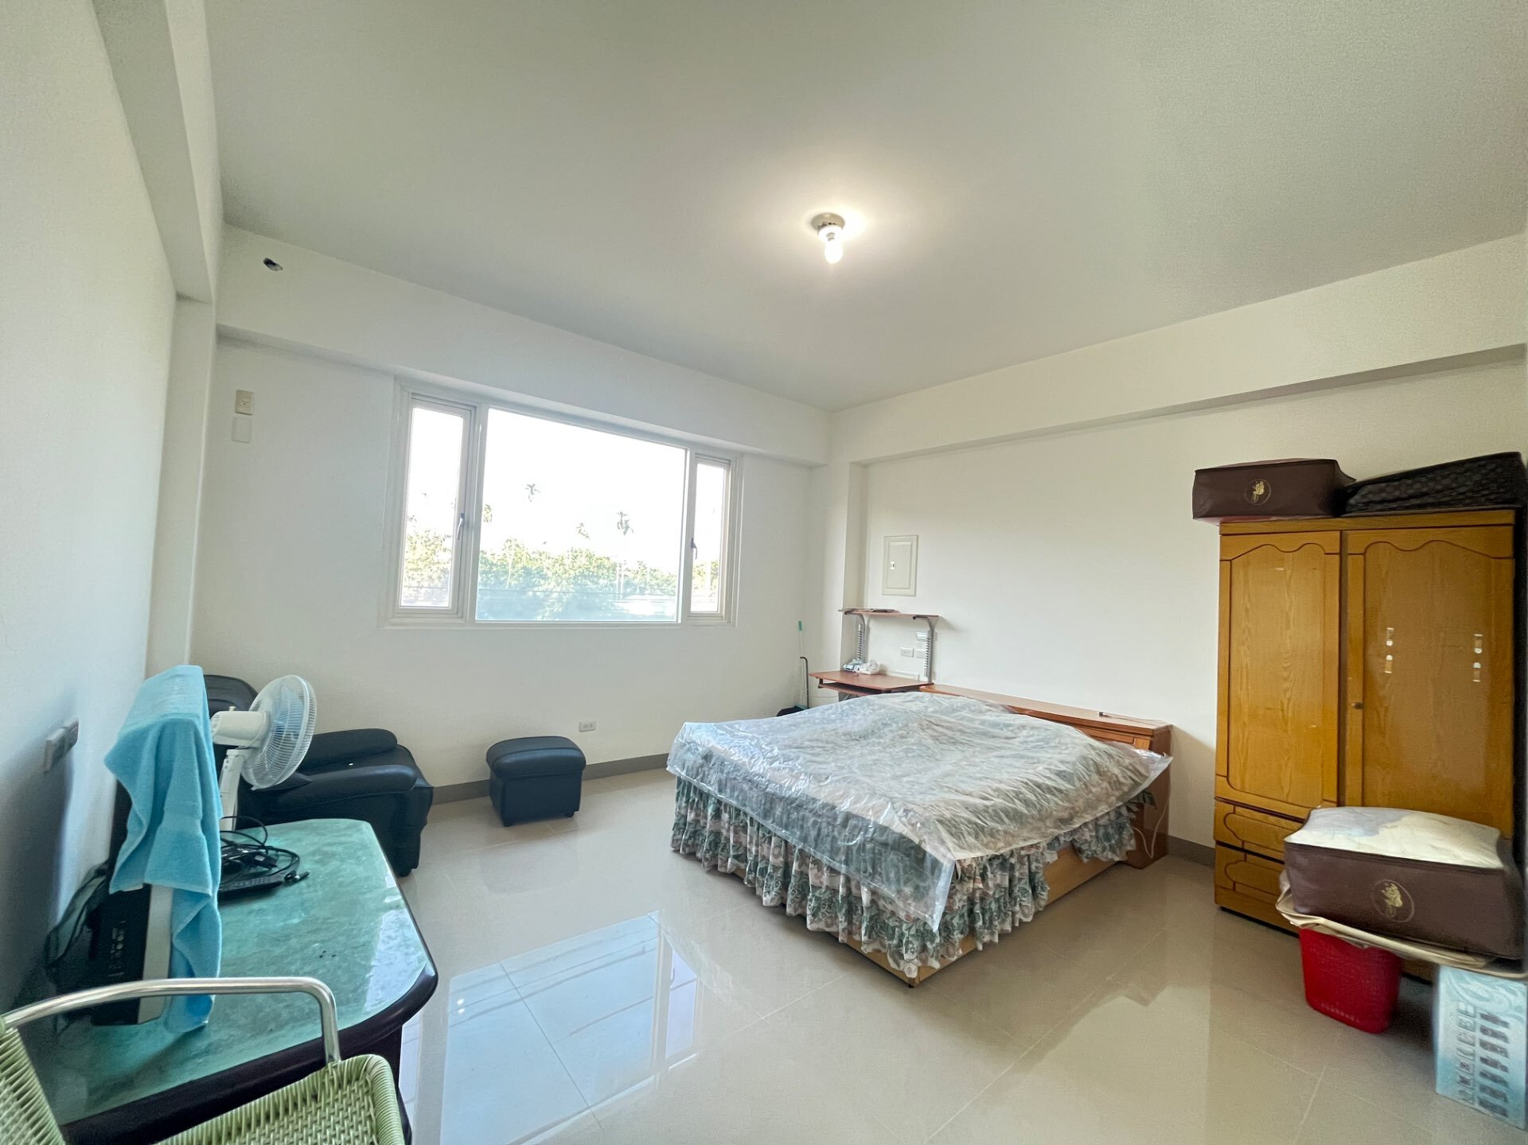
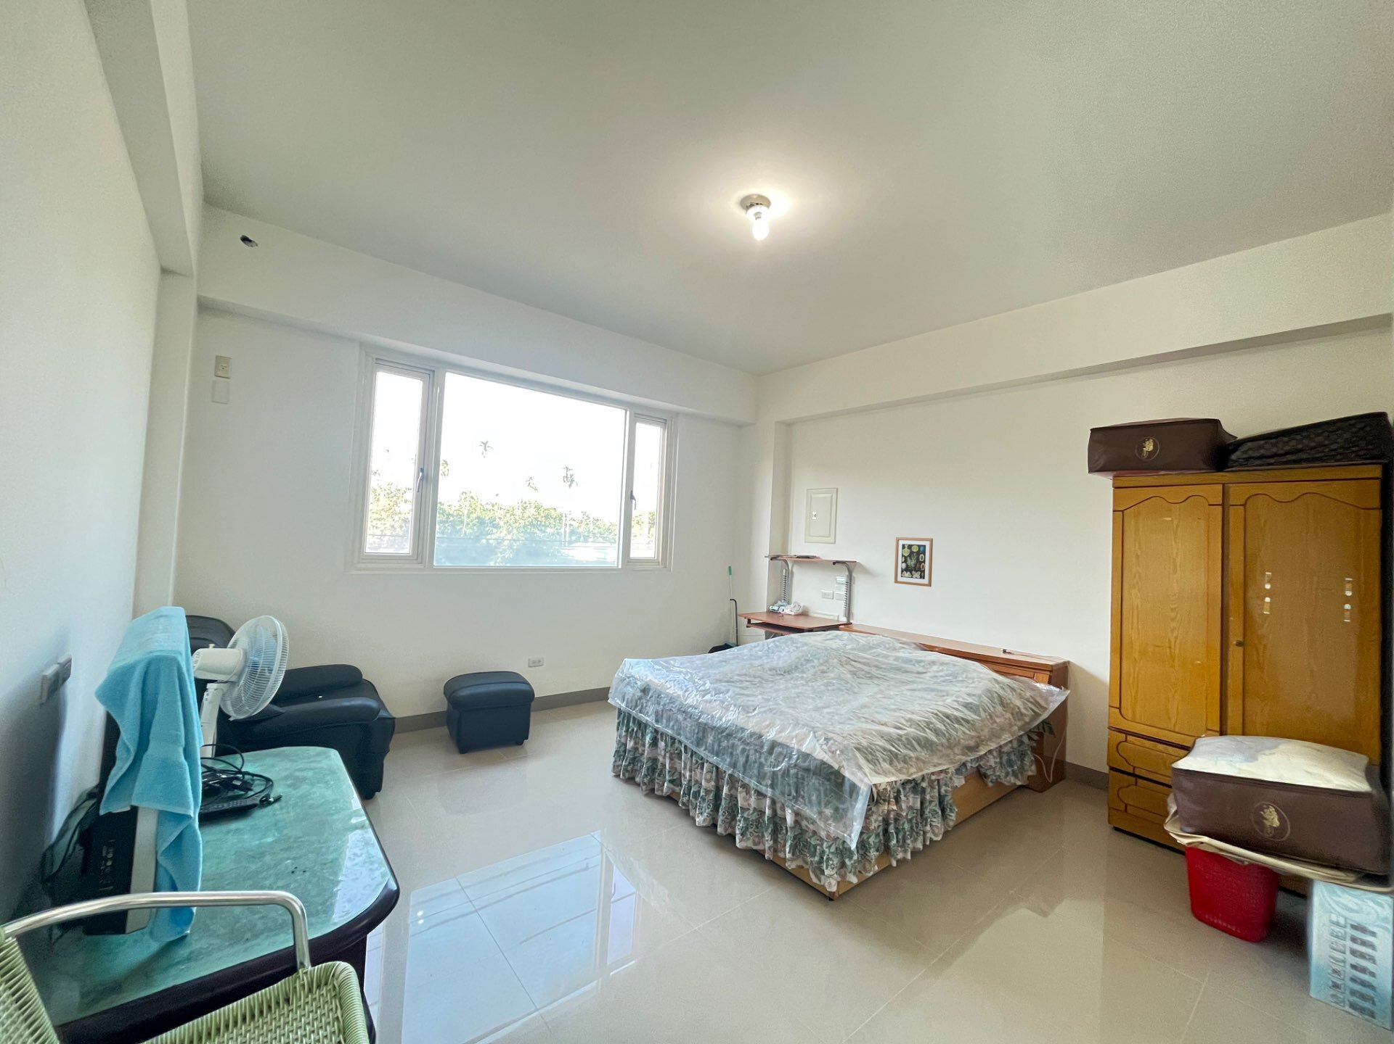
+ wall art (912, 561)
